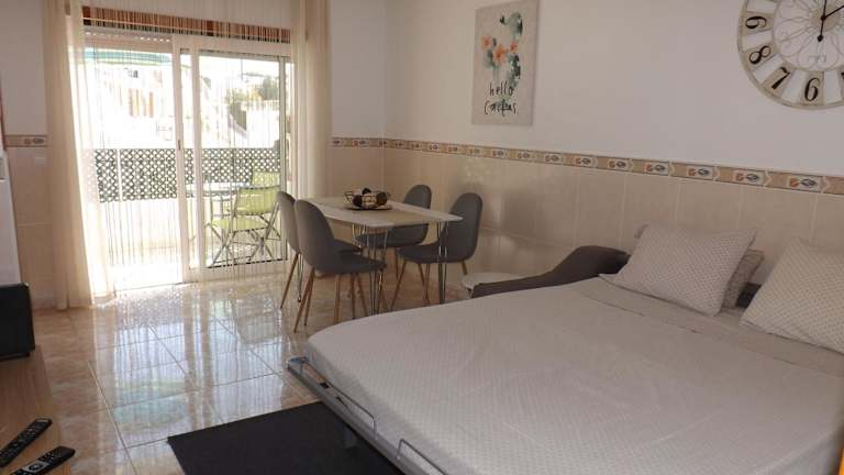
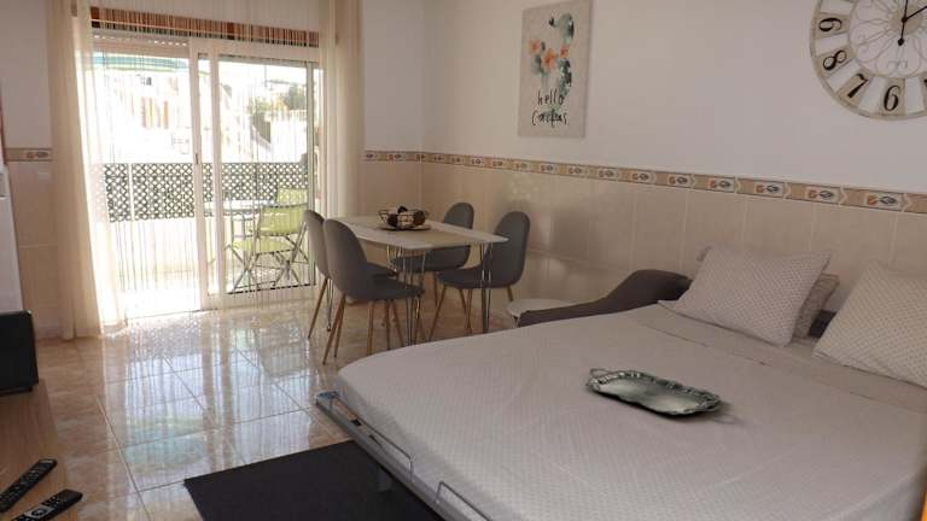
+ serving tray (651, 390)
